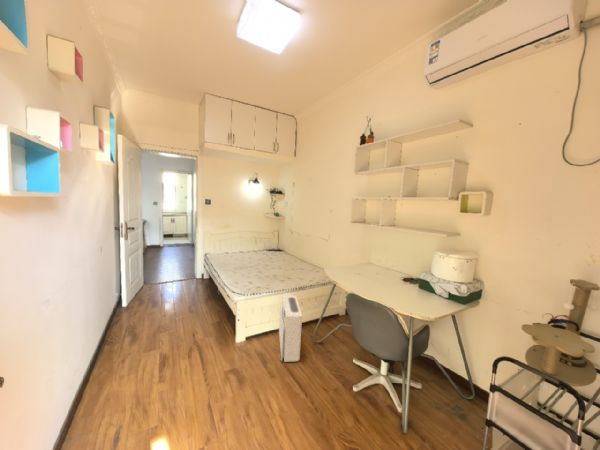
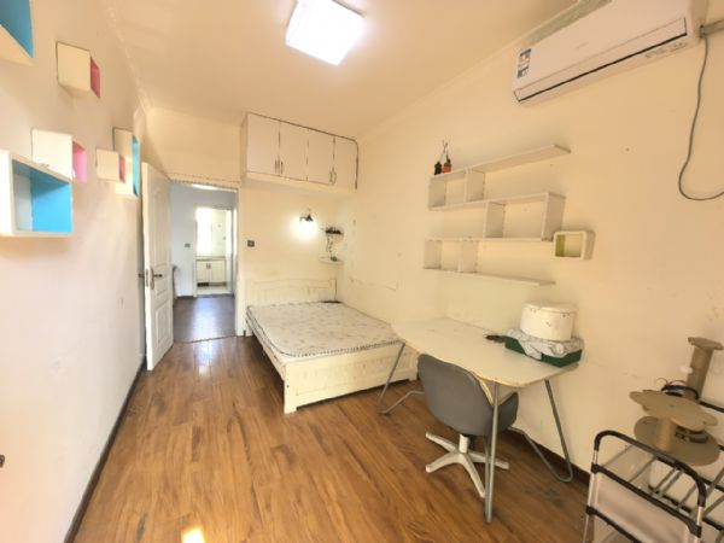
- air purifier (289, 325)
